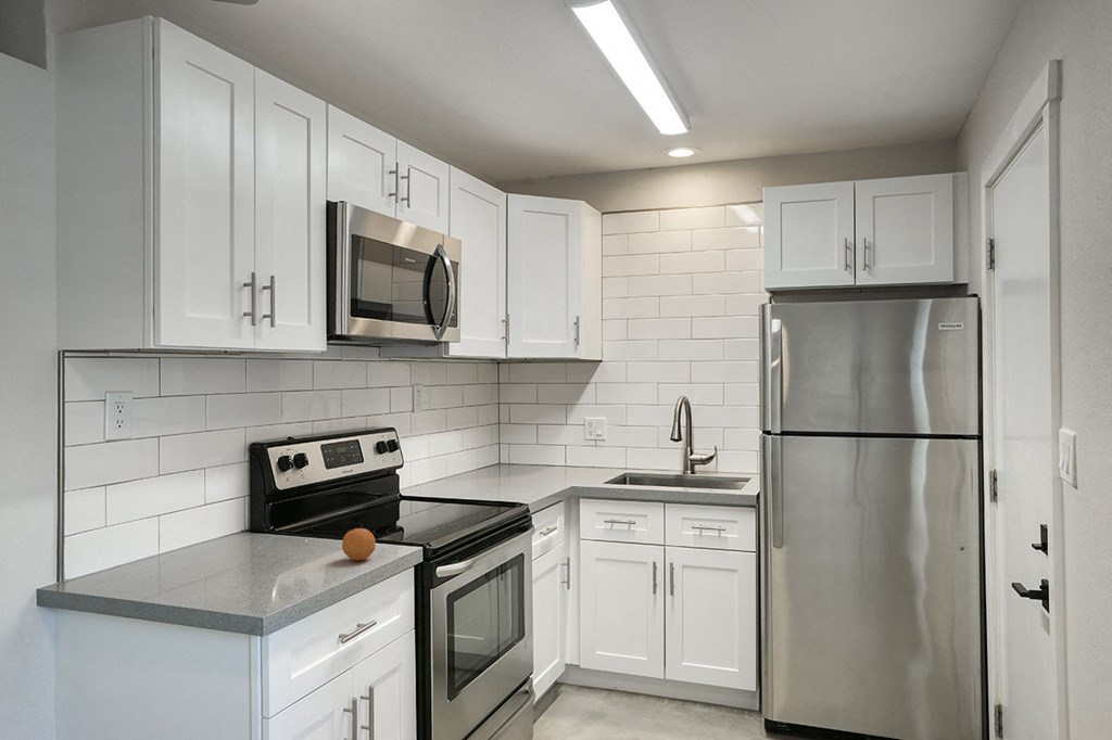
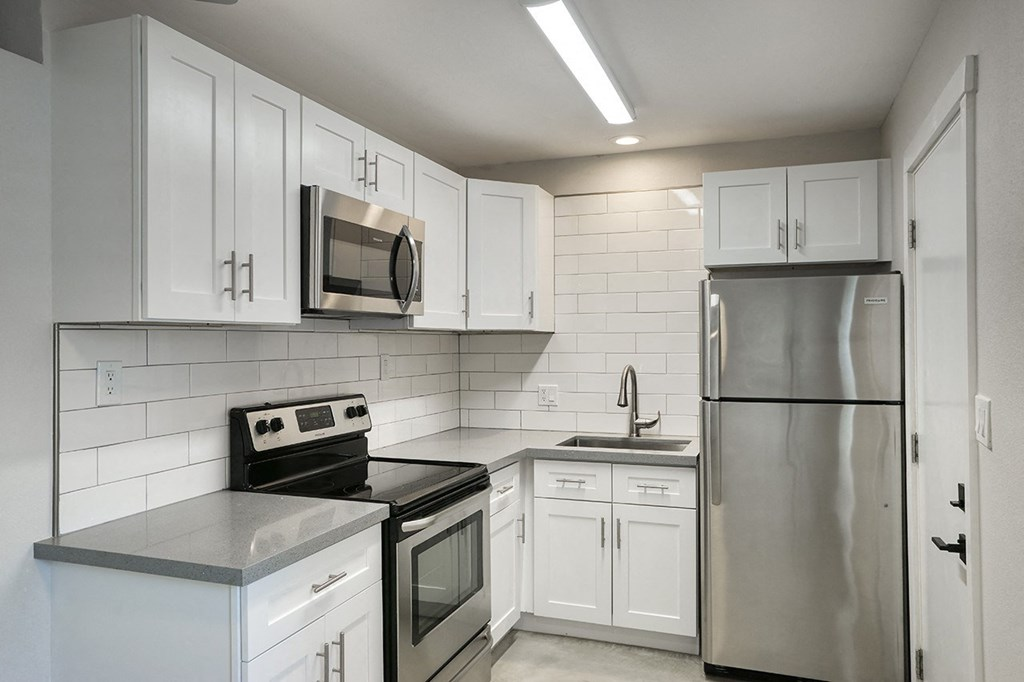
- fruit (358, 544)
